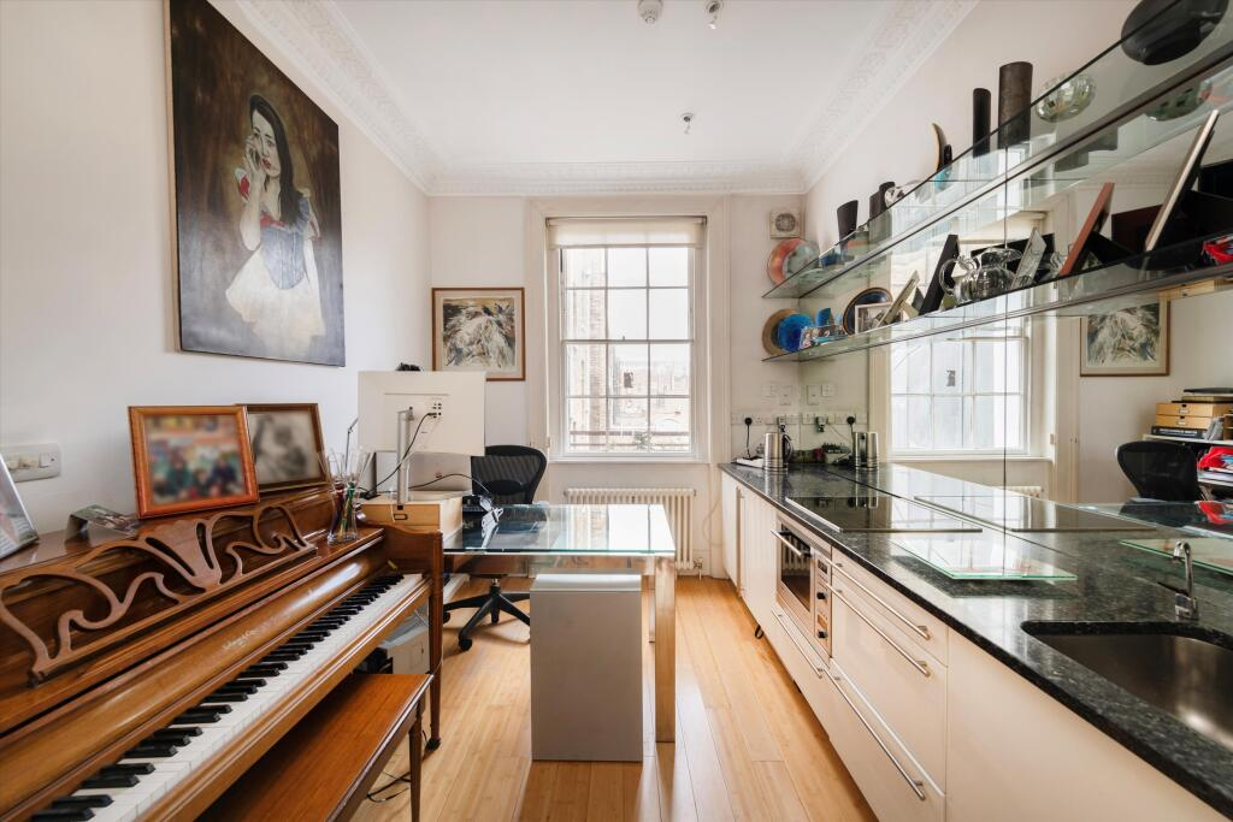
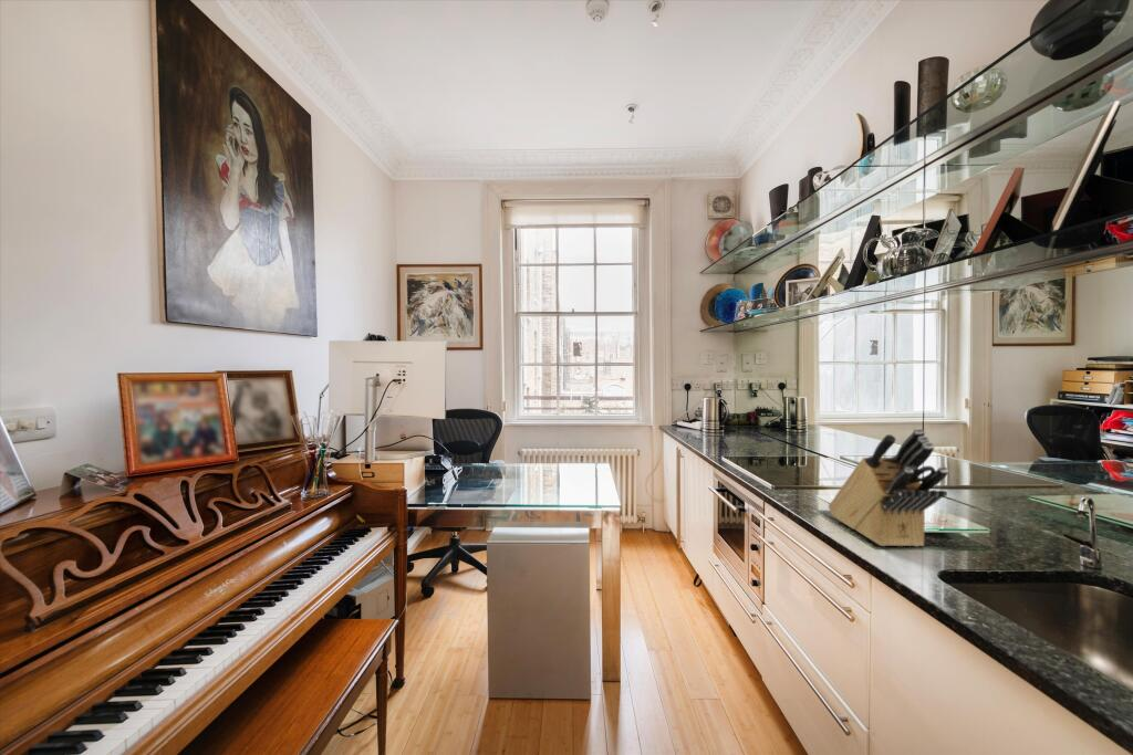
+ knife block (881, 479)
